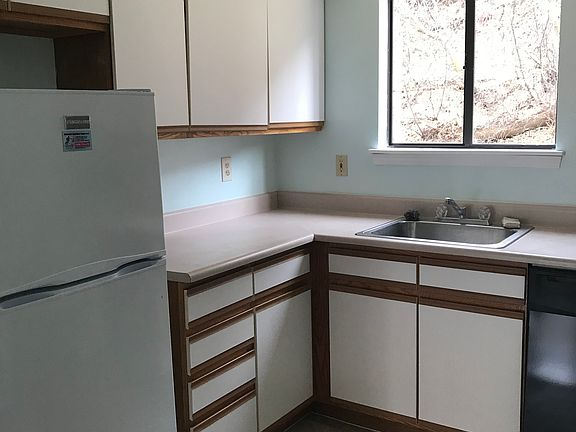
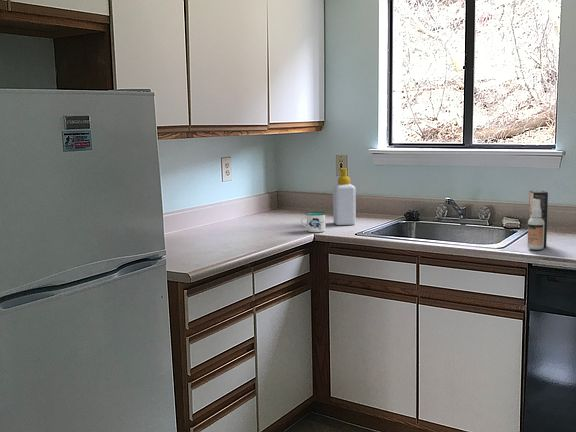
+ soap bottle (344, 196)
+ spray bottle (537, 219)
+ mug (313, 222)
